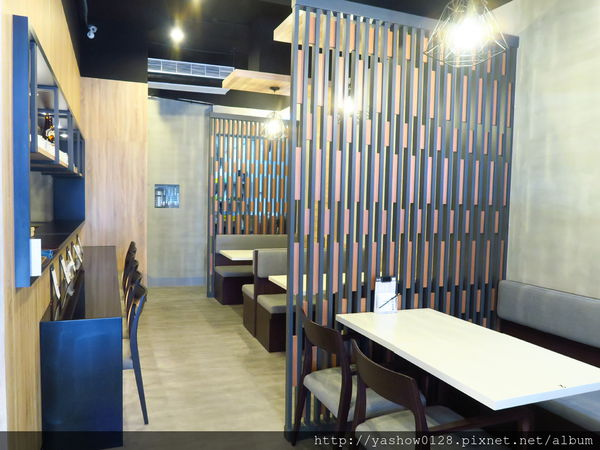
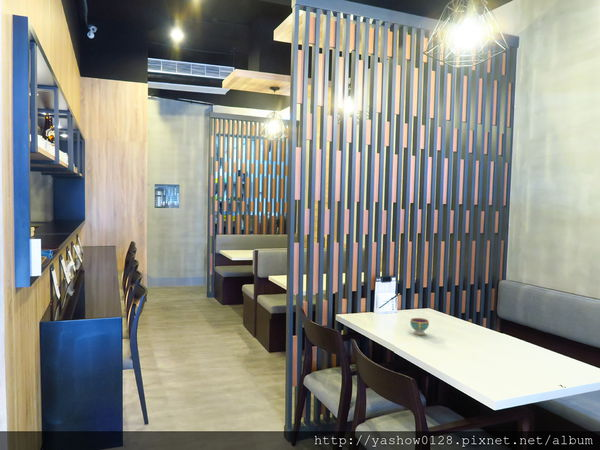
+ teacup (418, 326)
